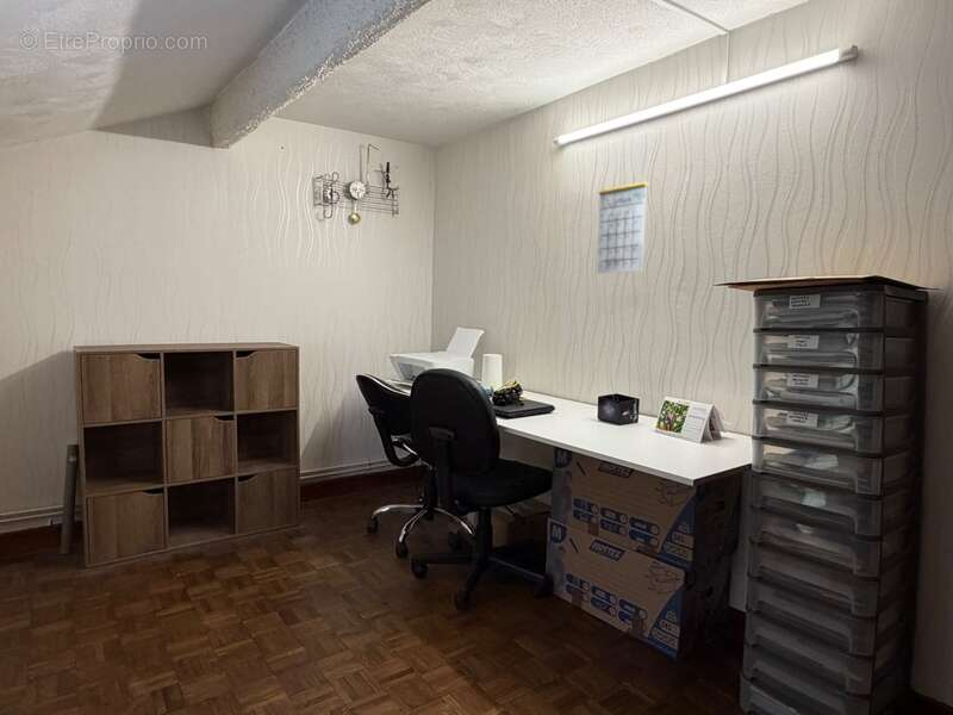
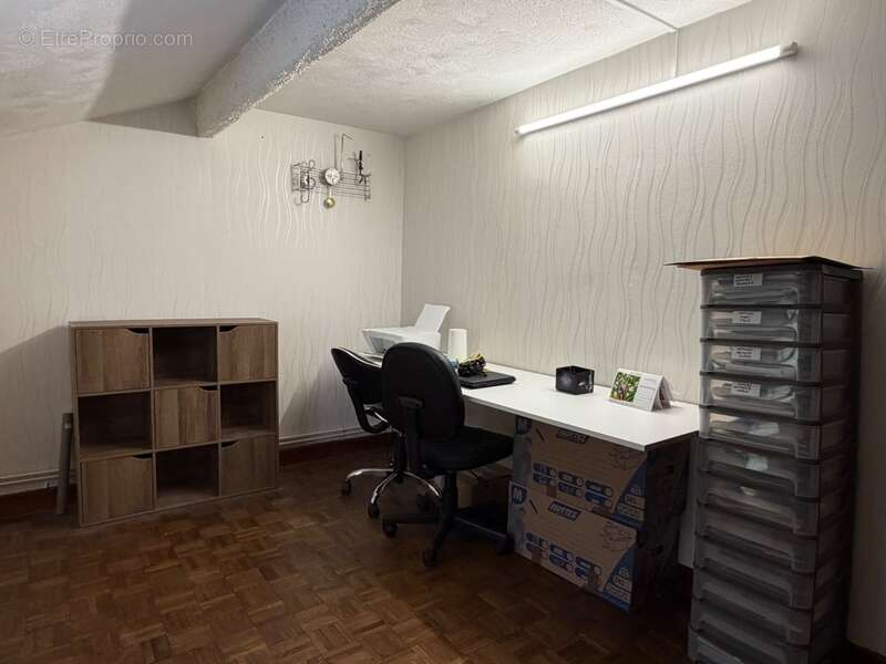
- calendar (621, 218)
